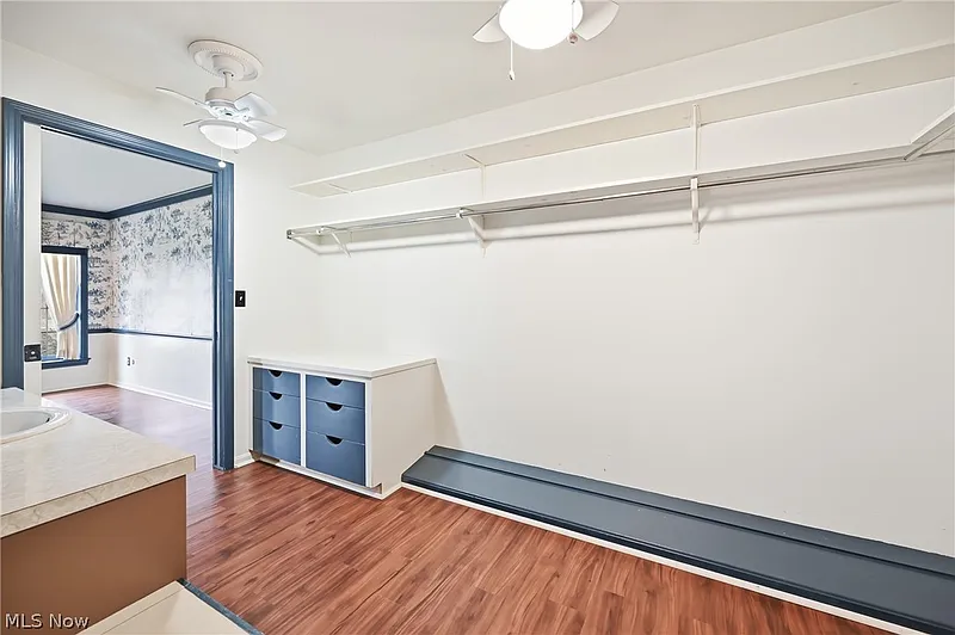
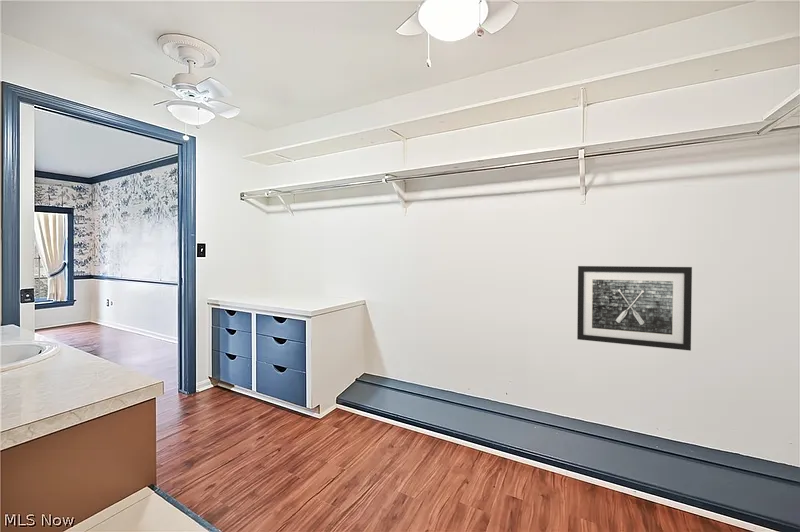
+ wall art (630, 305)
